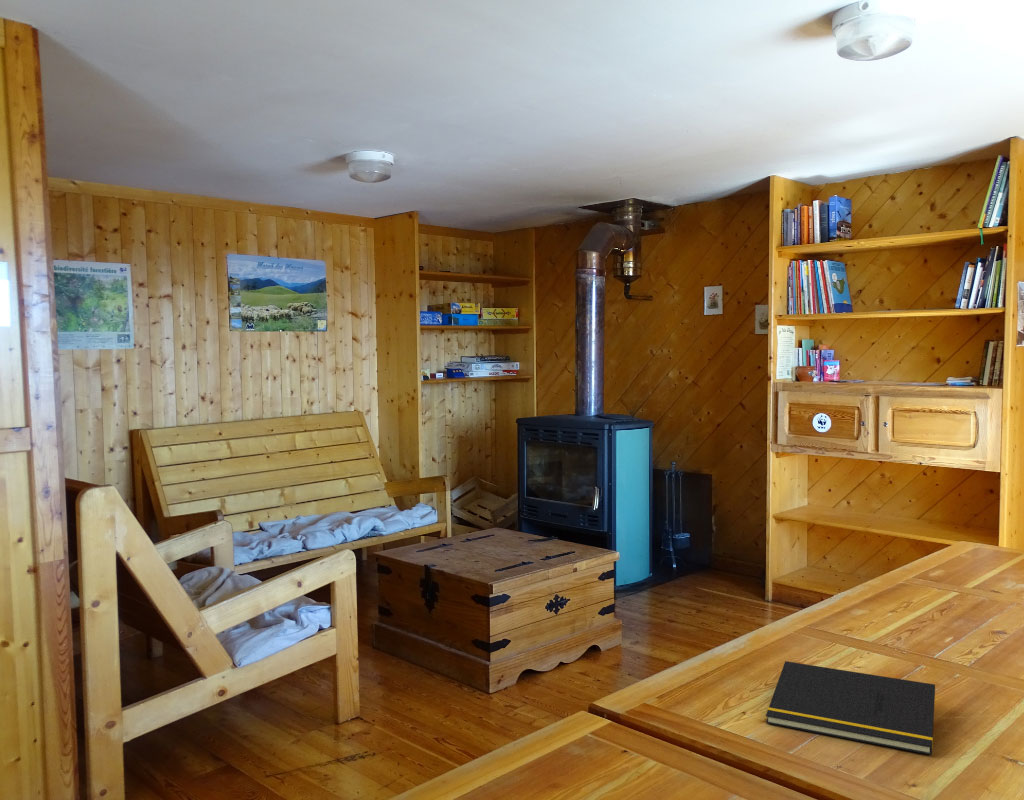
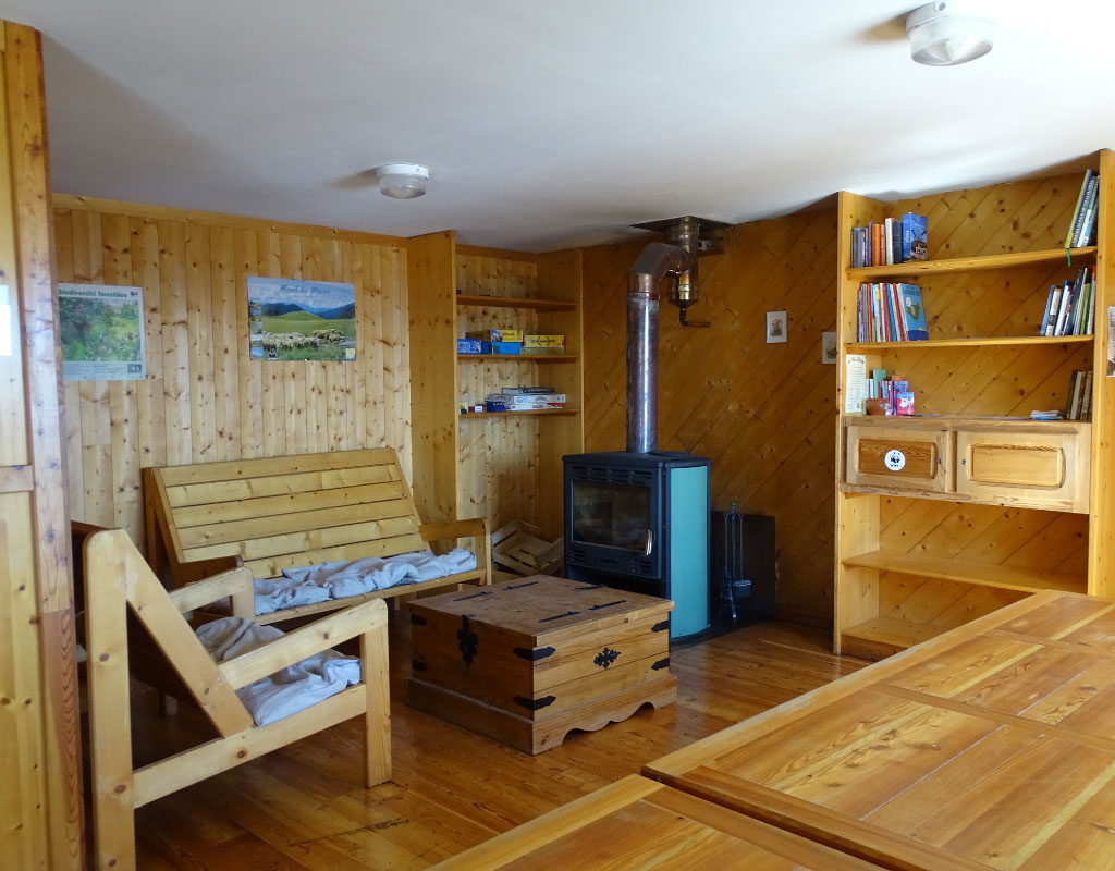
- notepad (851, 703)
